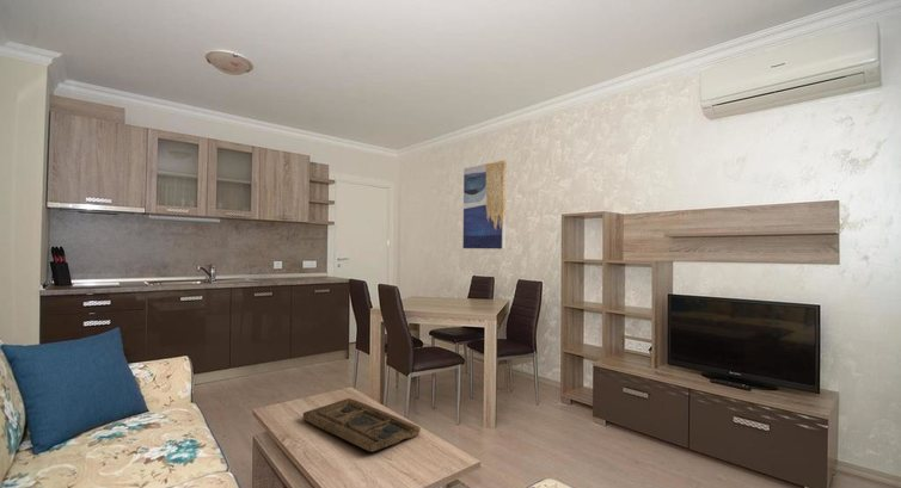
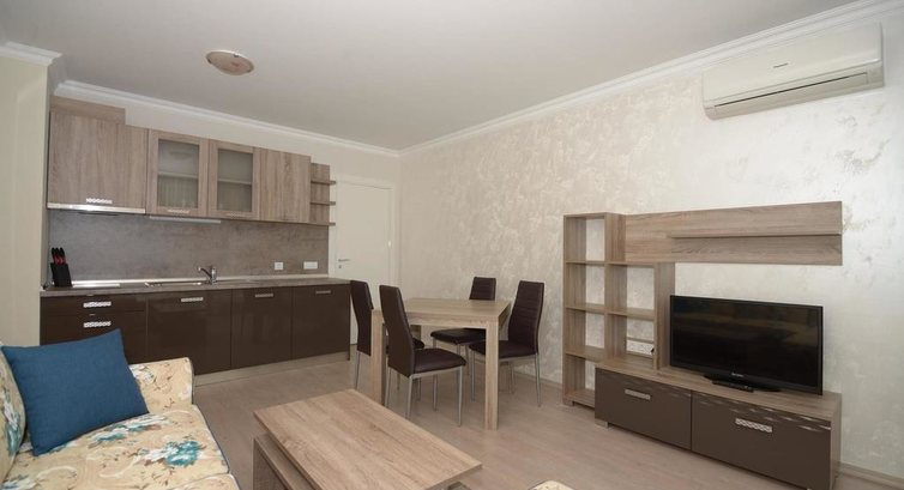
- decorative tray (358, 421)
- wall art (483, 206)
